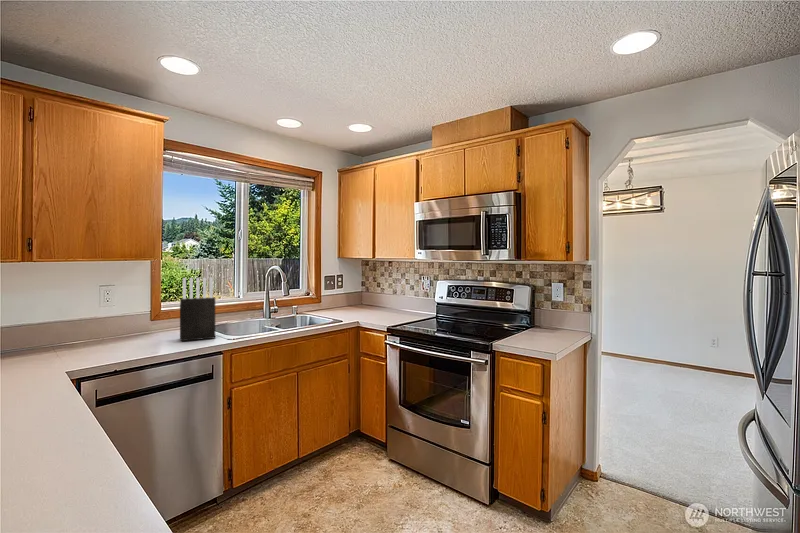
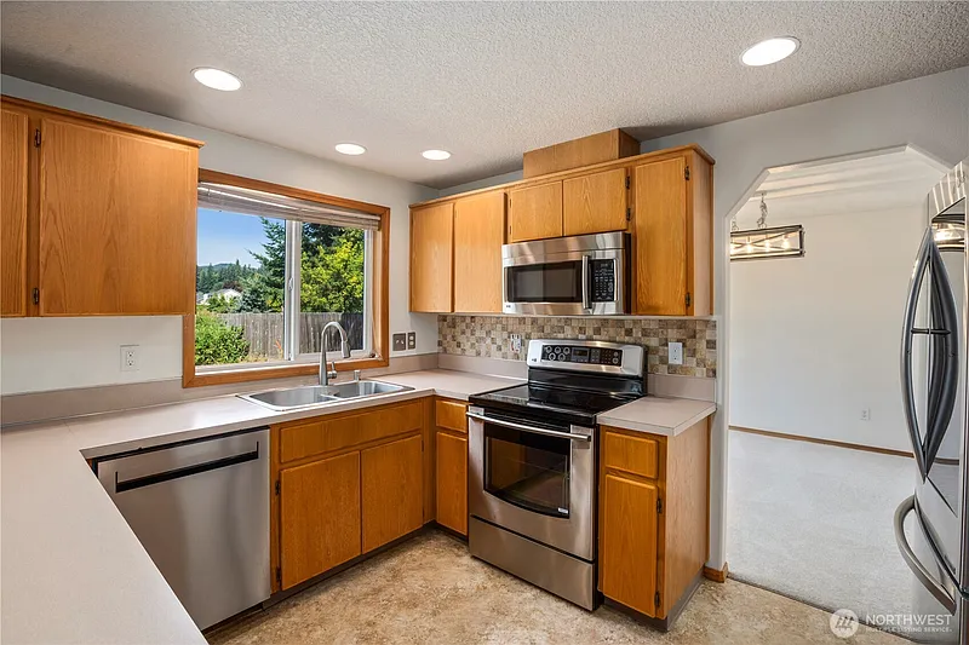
- knife block (197, 307)
